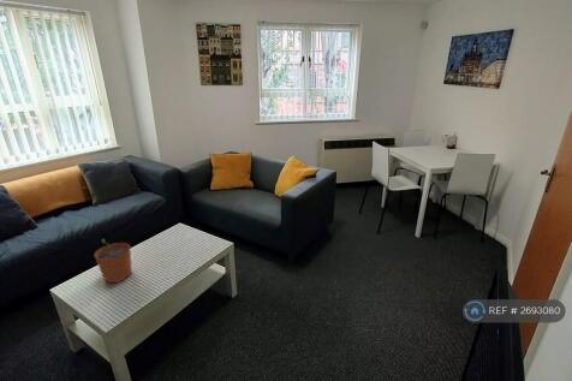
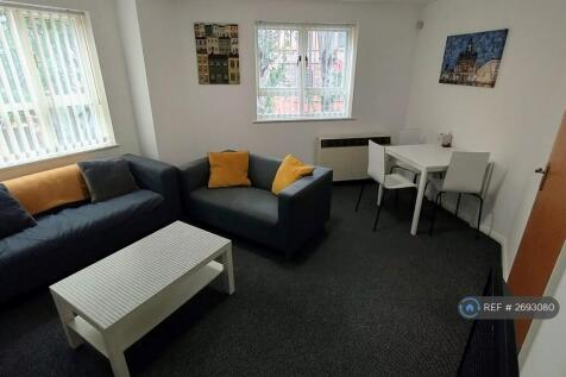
- plant pot (114, 256)
